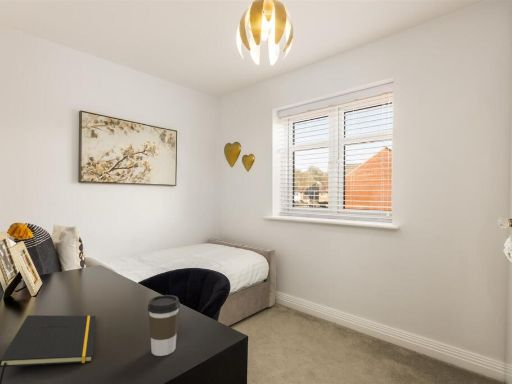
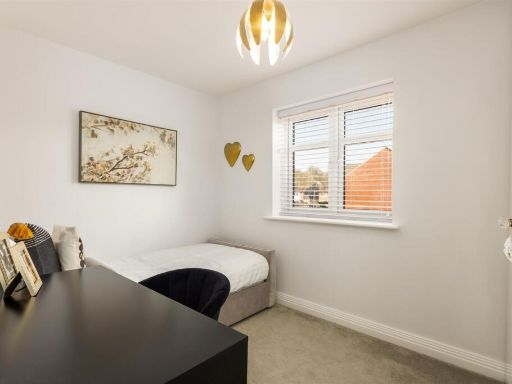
- coffee cup (163, 324)
- notepad (56, 336)
